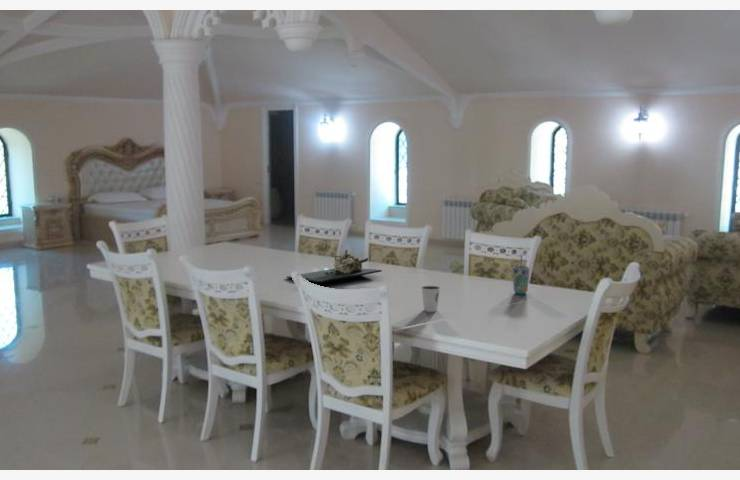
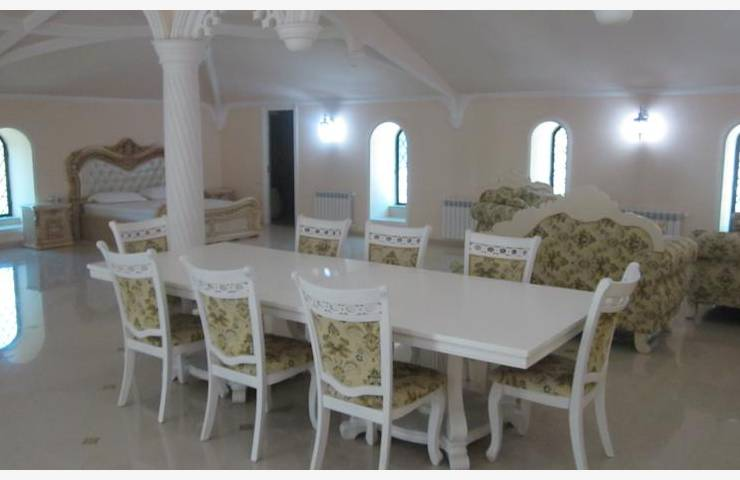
- dixie cup (430, 299)
- flower arrangement (334, 264)
- cup (521, 273)
